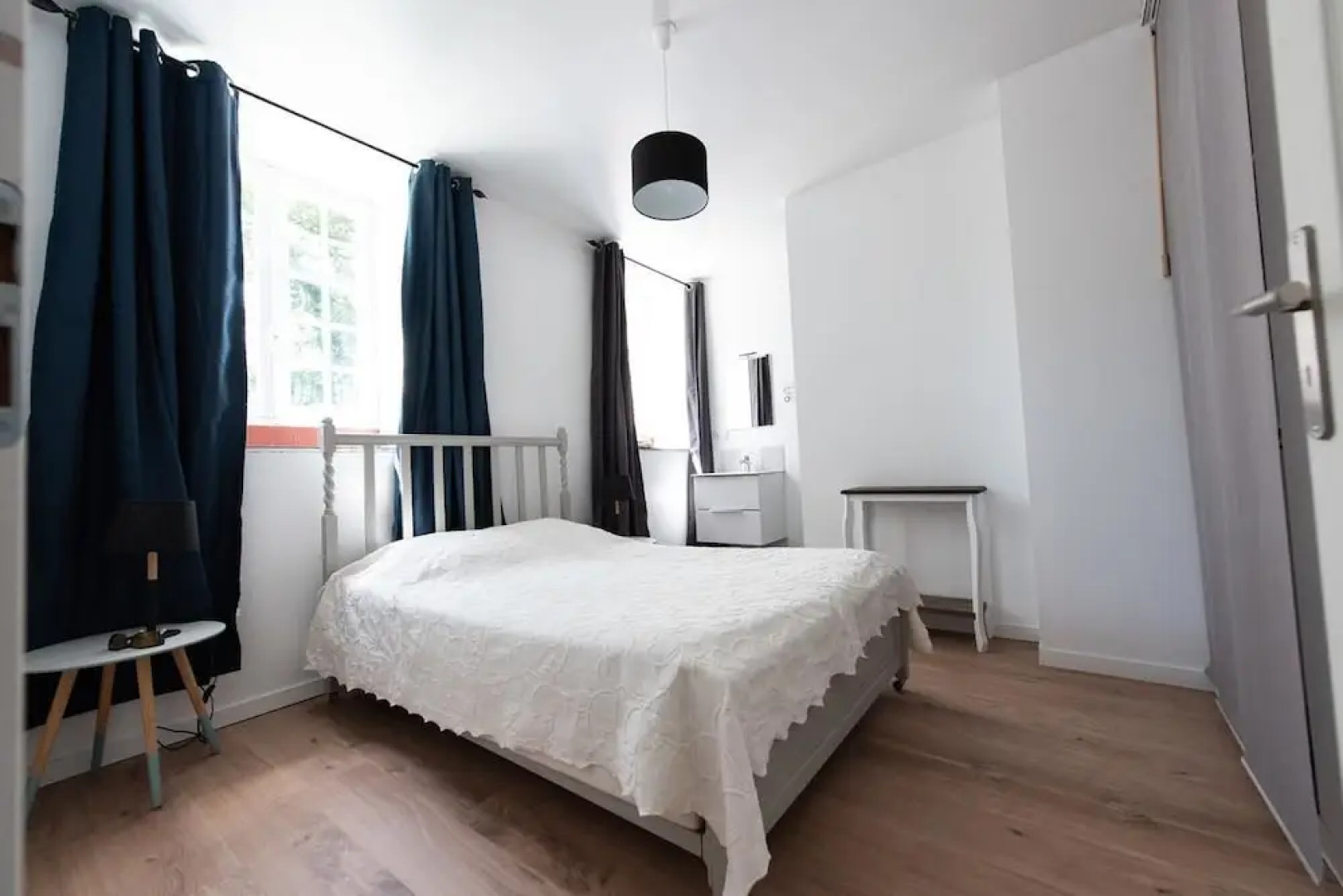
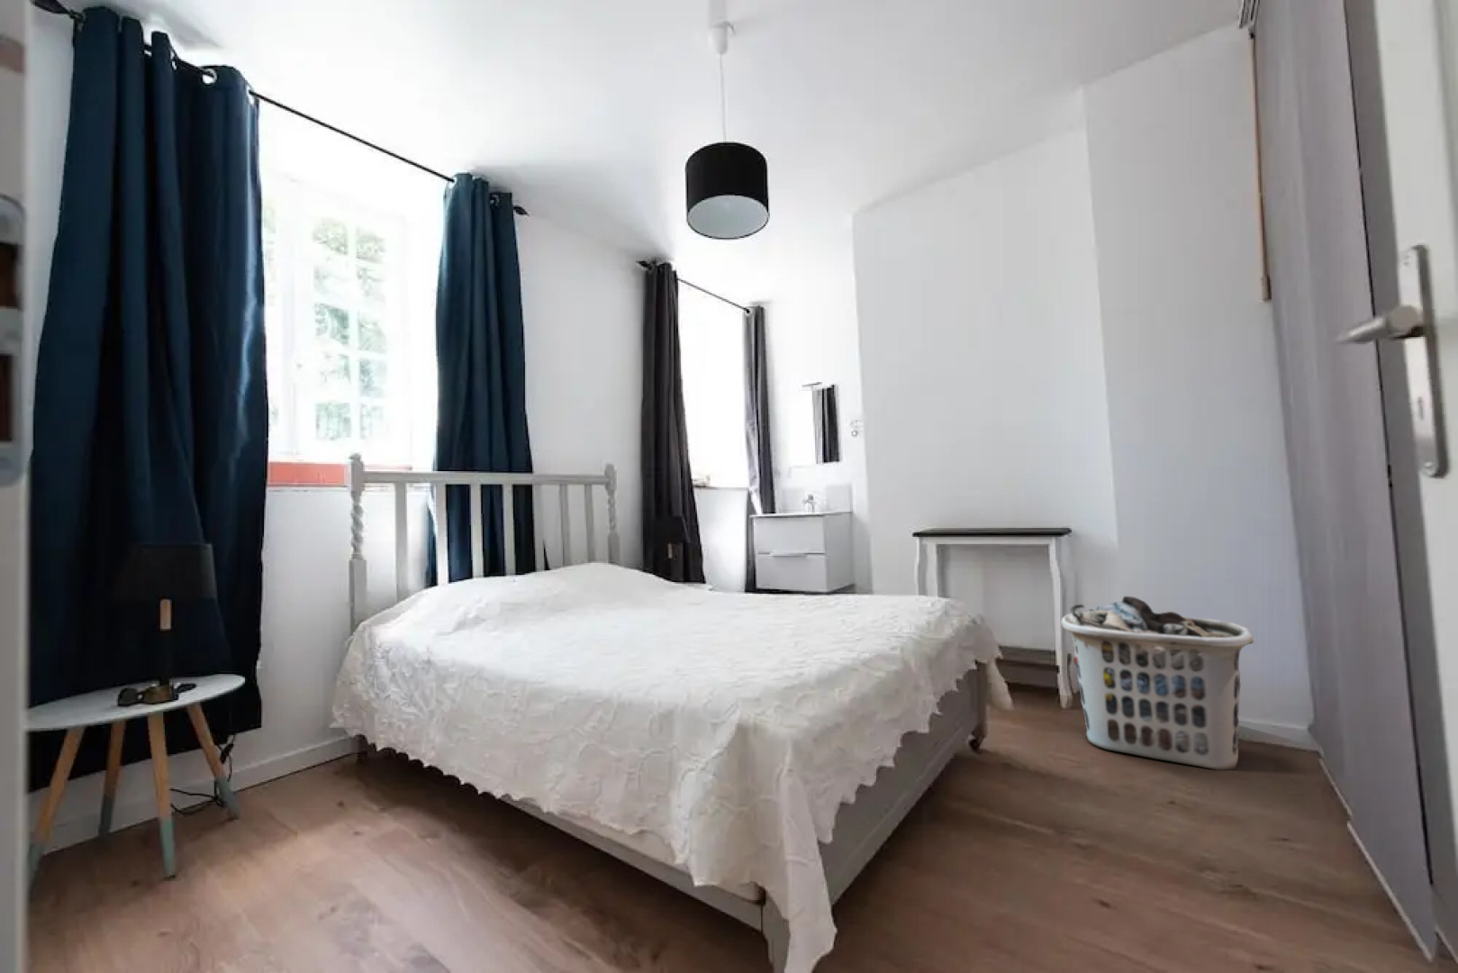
+ clothes hamper (1153, 672)
